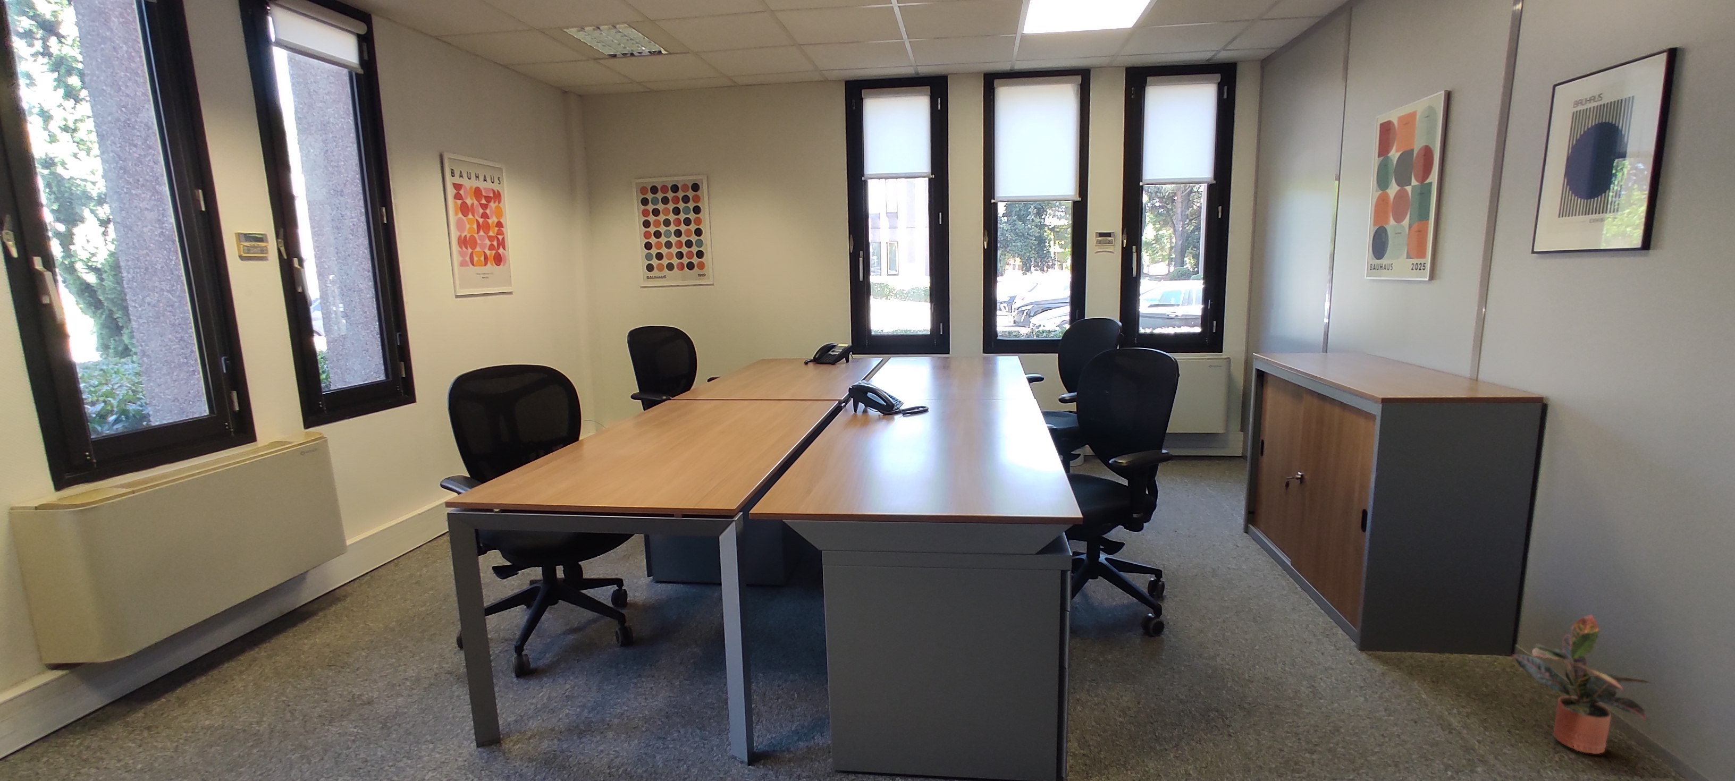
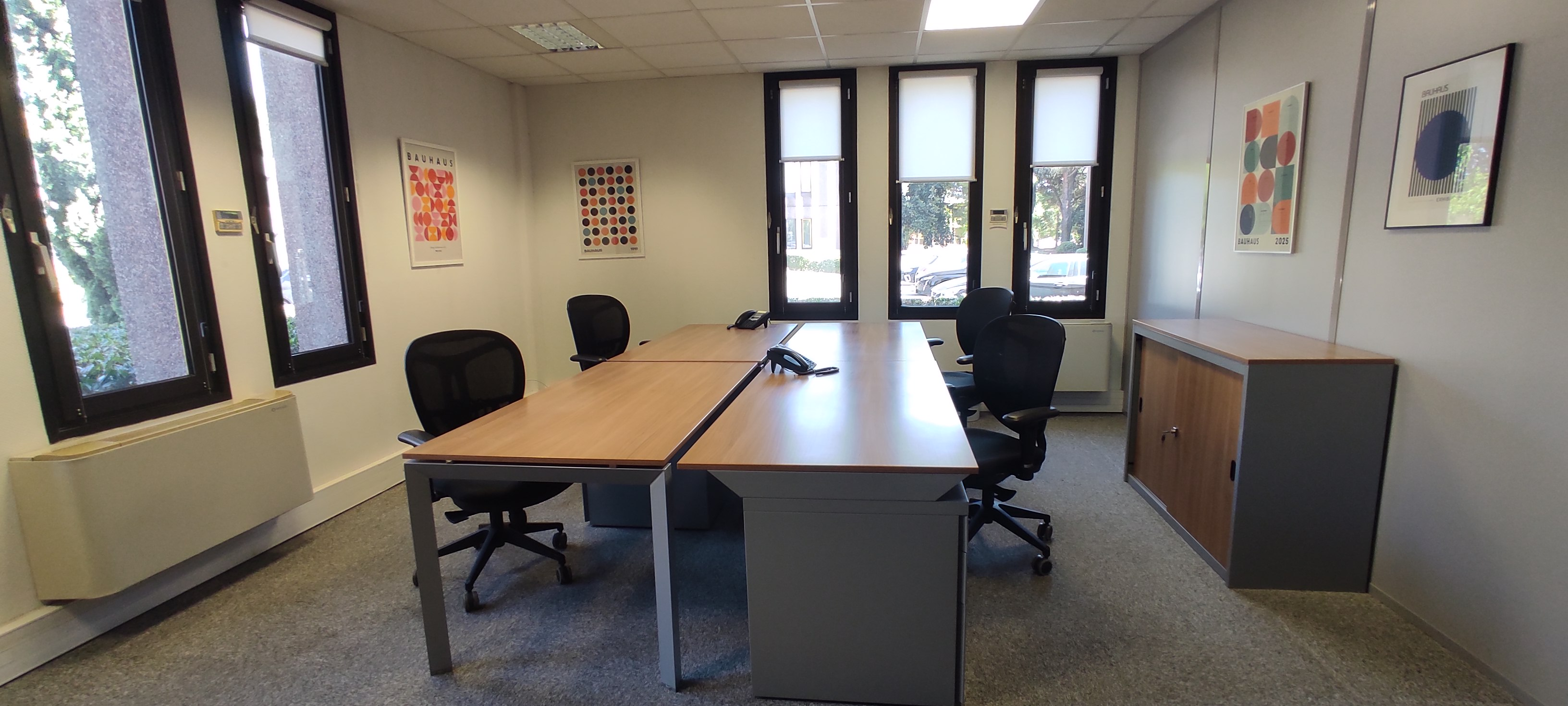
- potted plant (1575, 687)
